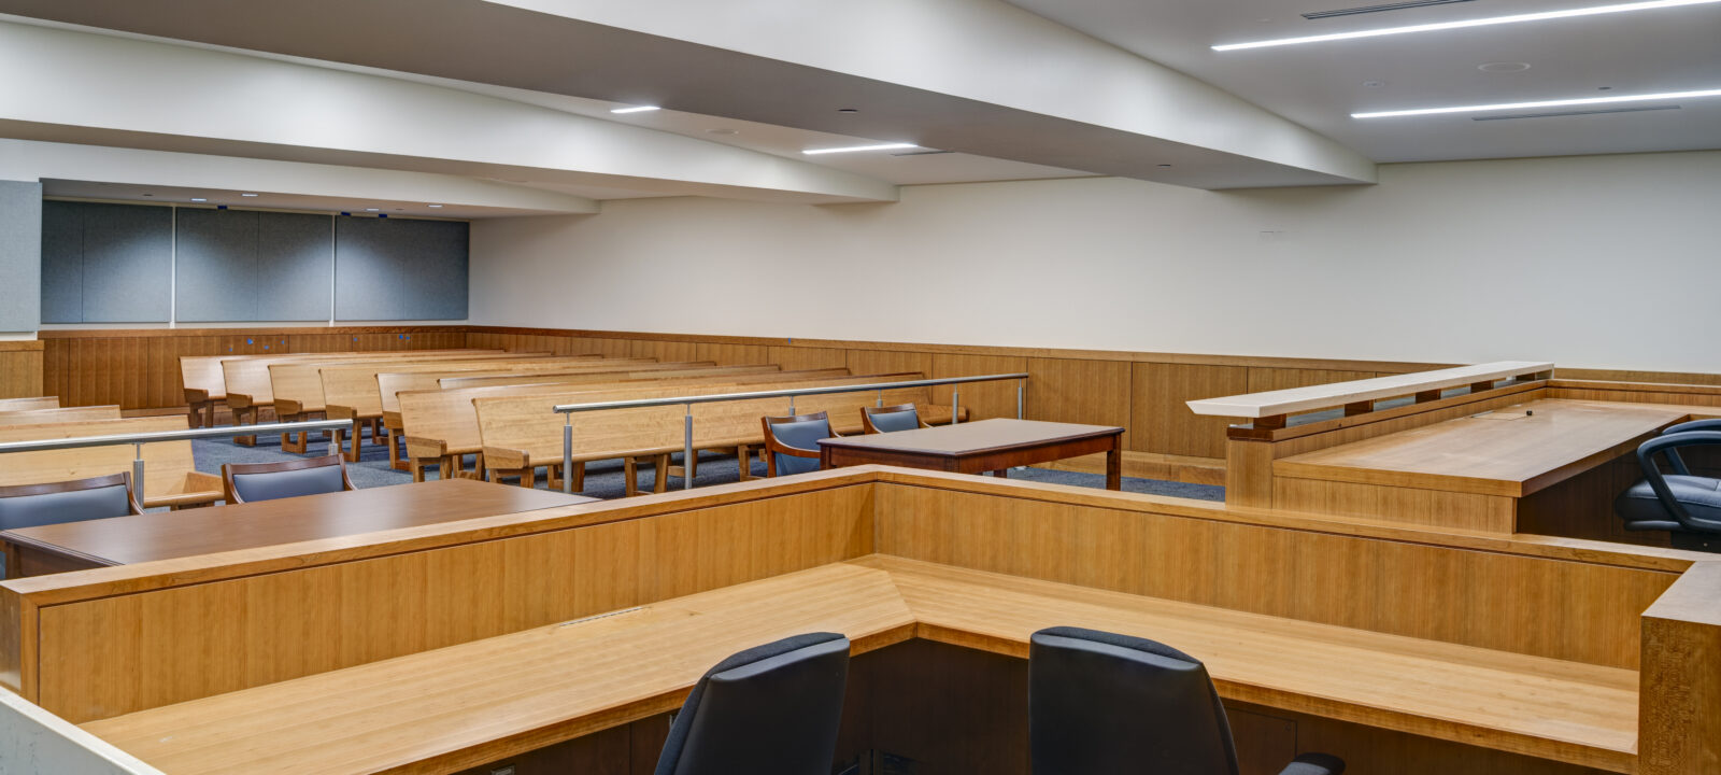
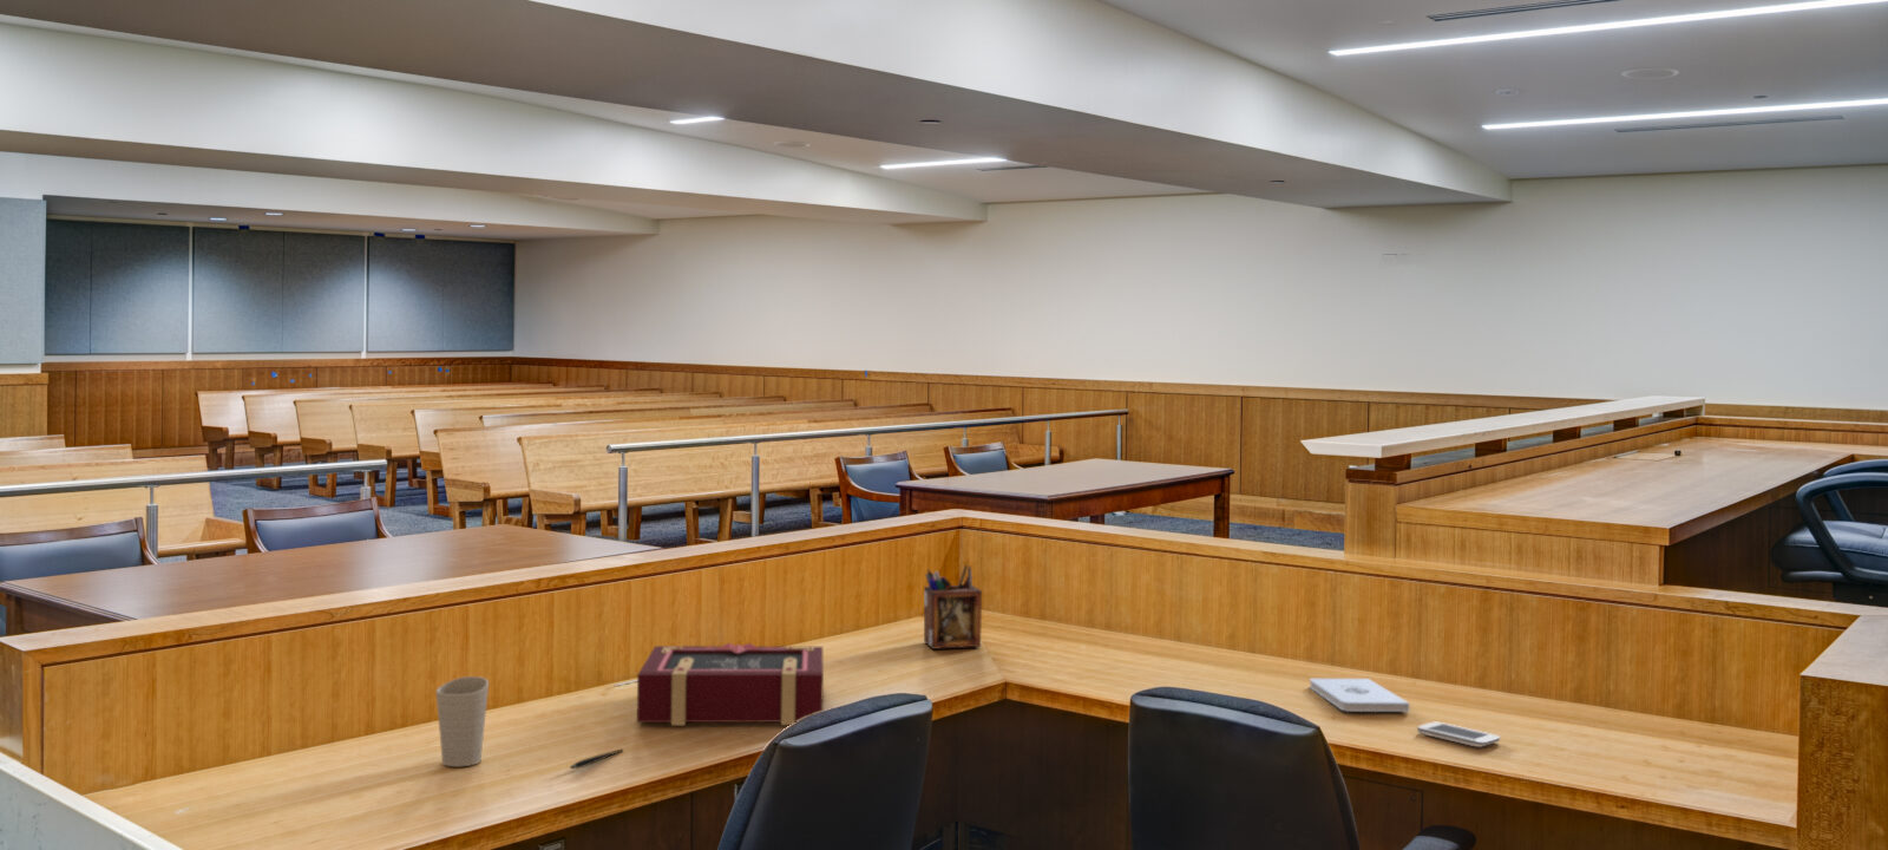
+ cup (461, 721)
+ desk organizer (952, 606)
+ book (734, 680)
+ notepad (1356, 695)
+ pen (597, 757)
+ smartphone (1457, 734)
